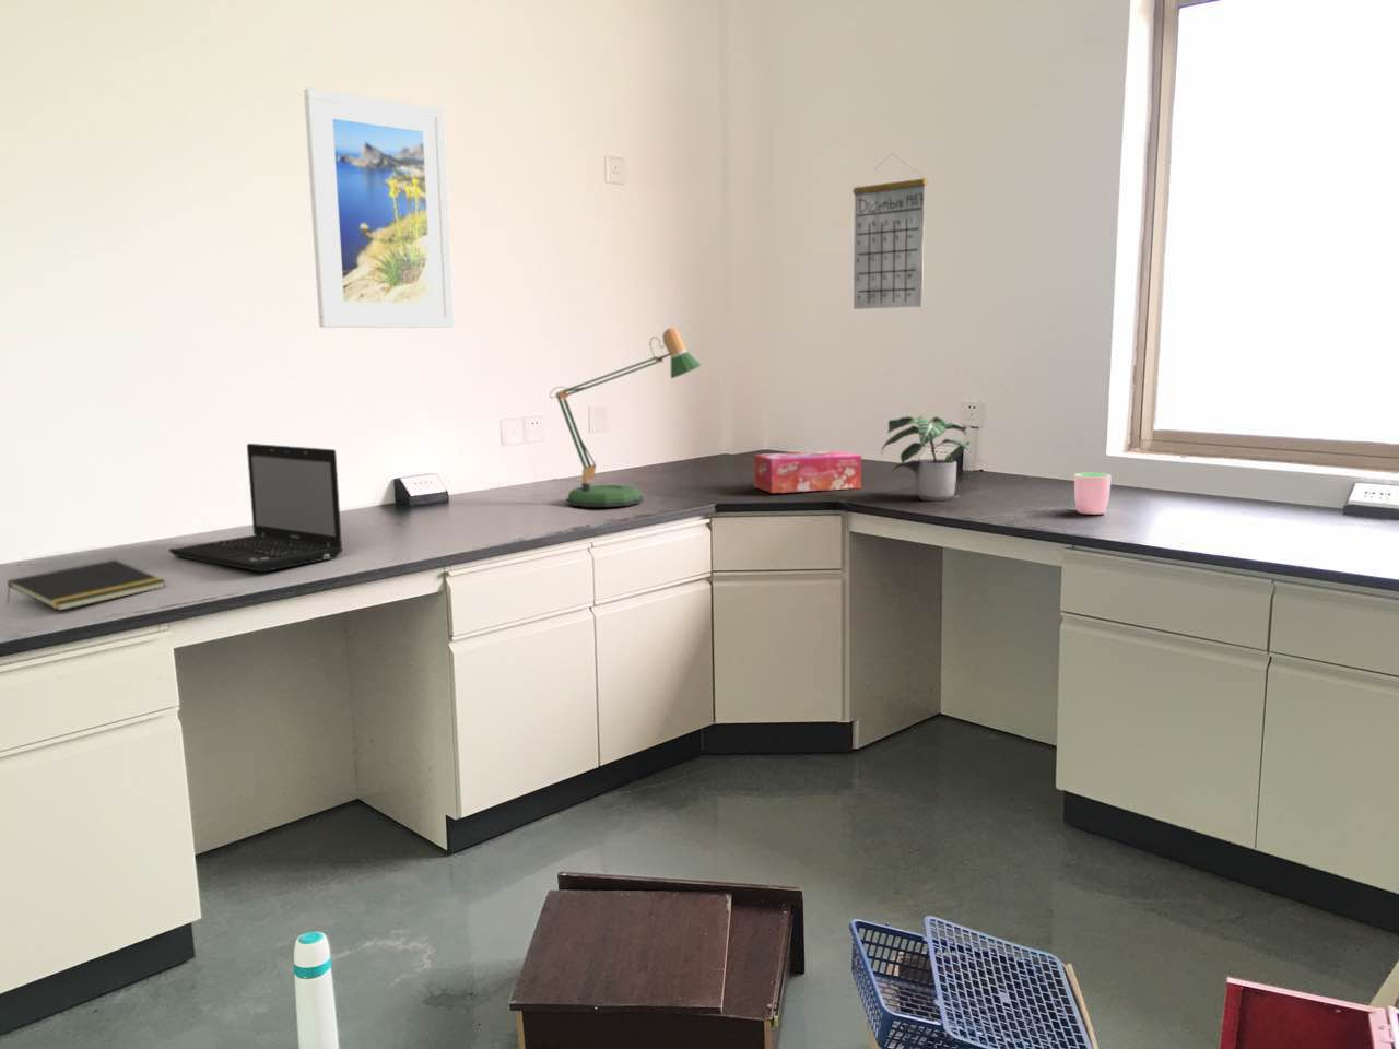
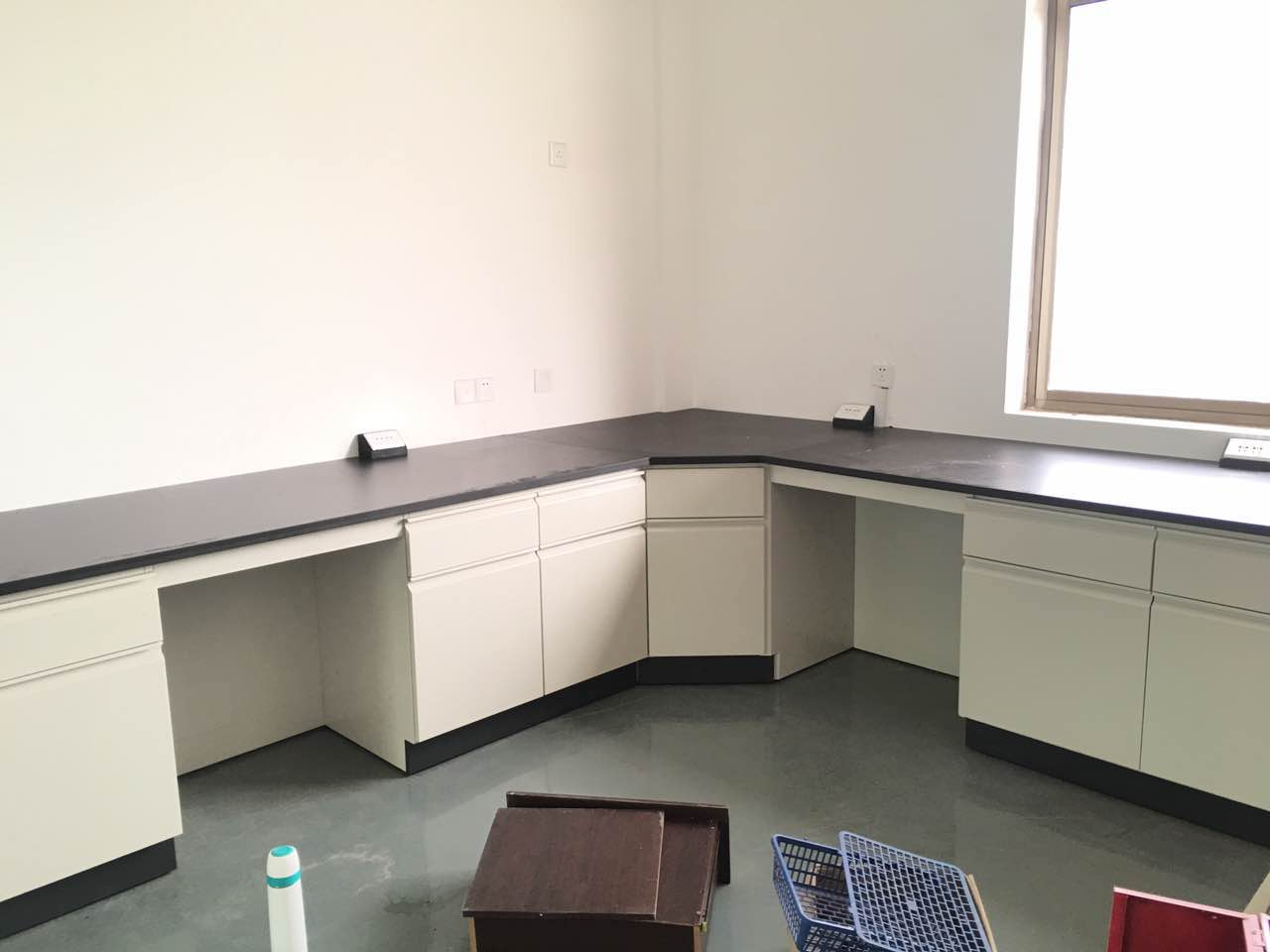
- notepad (88, 584)
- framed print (382, 214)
- tissue box (806, 471)
- calendar (889, 230)
- desk lamp (615, 378)
- laptop (251, 504)
- cup (1088, 493)
- potted plant (925, 458)
